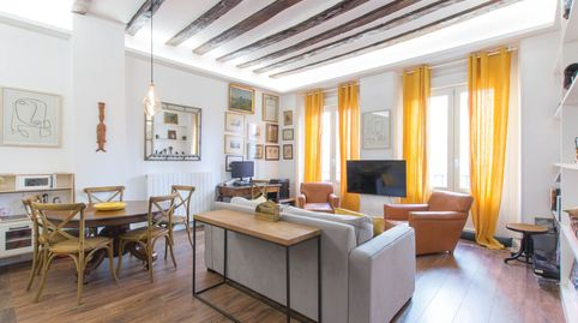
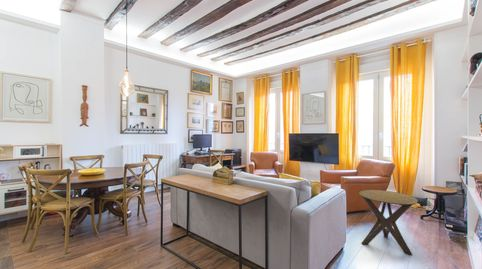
+ side table (386, 220)
